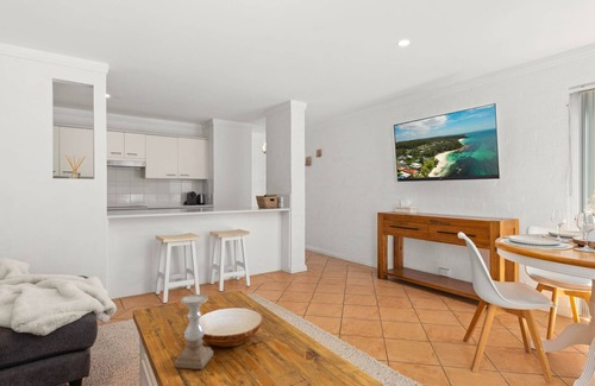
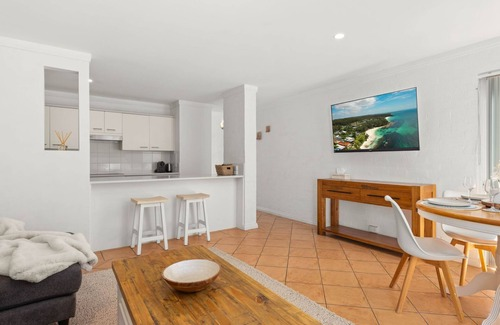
- candle holder (194, 329)
